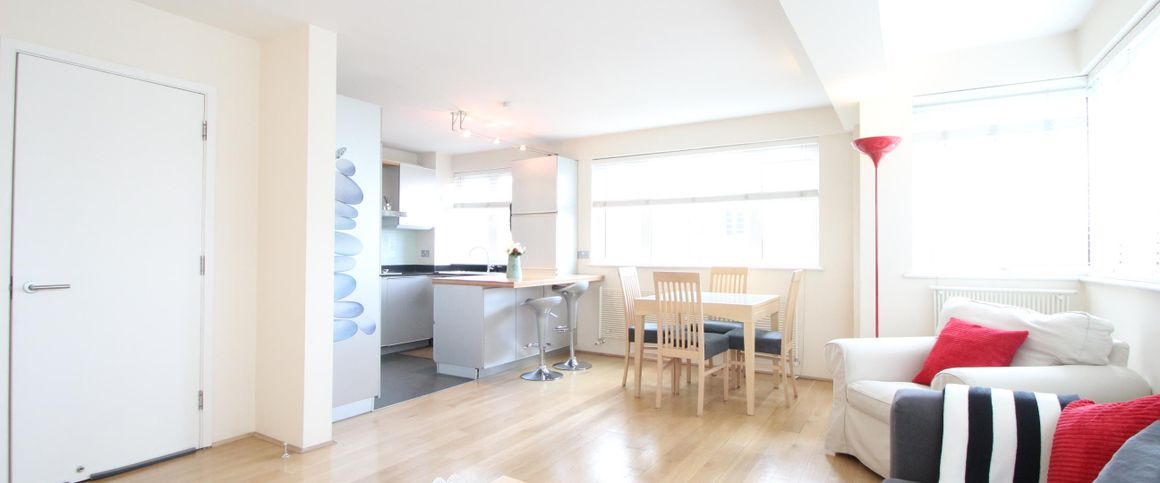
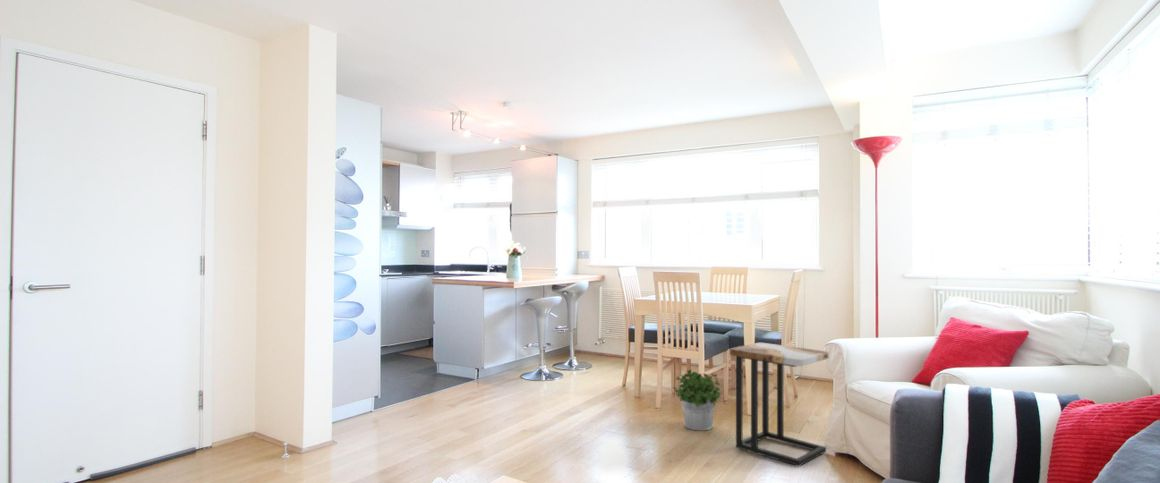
+ potted plant (697, 399)
+ side table (778, 400)
